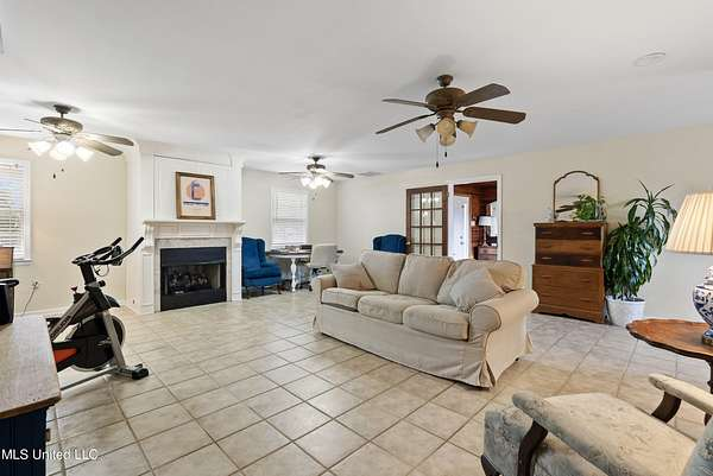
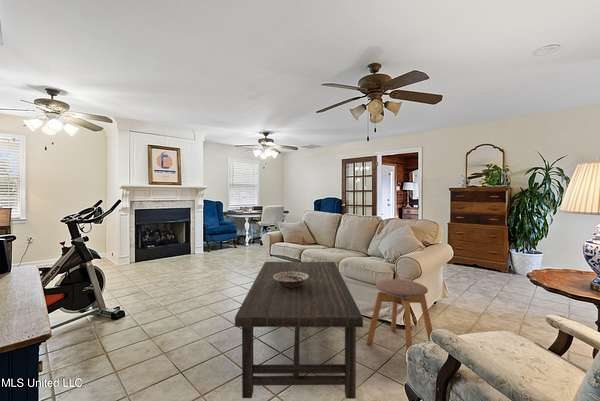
+ decorative bowl (290, 280)
+ coffee table (299, 312)
+ stool (396, 314)
